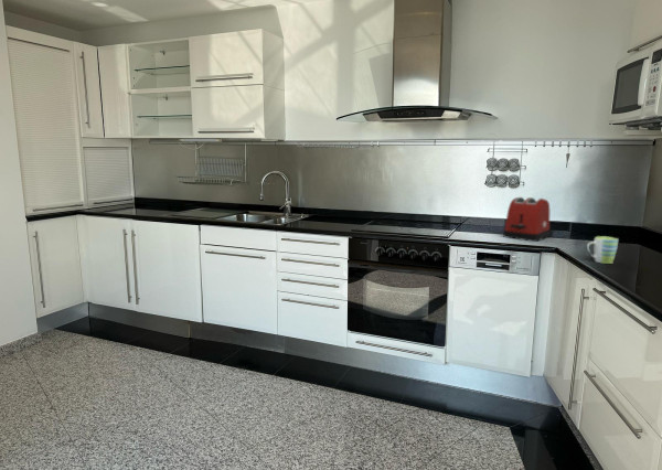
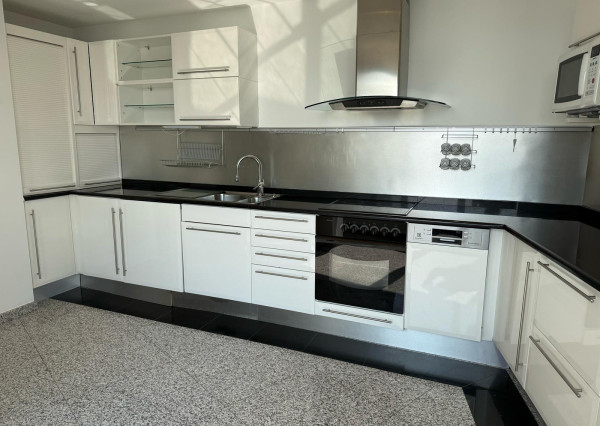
- toaster (528, 216)
- mug (600, 249)
